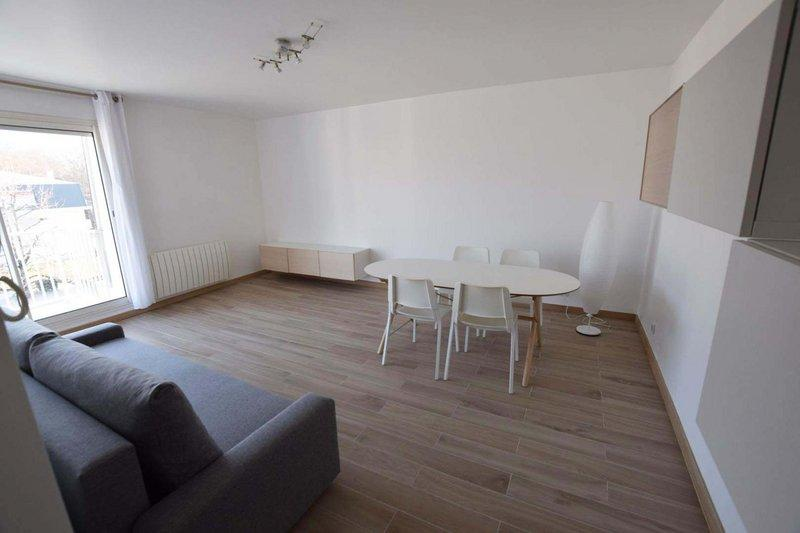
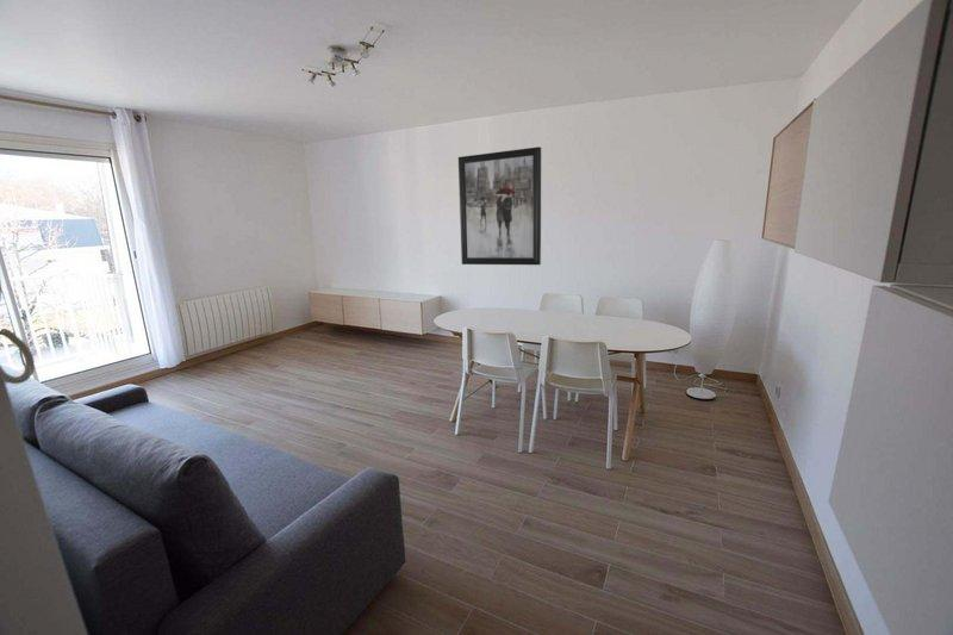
+ wall art (498, 210)
